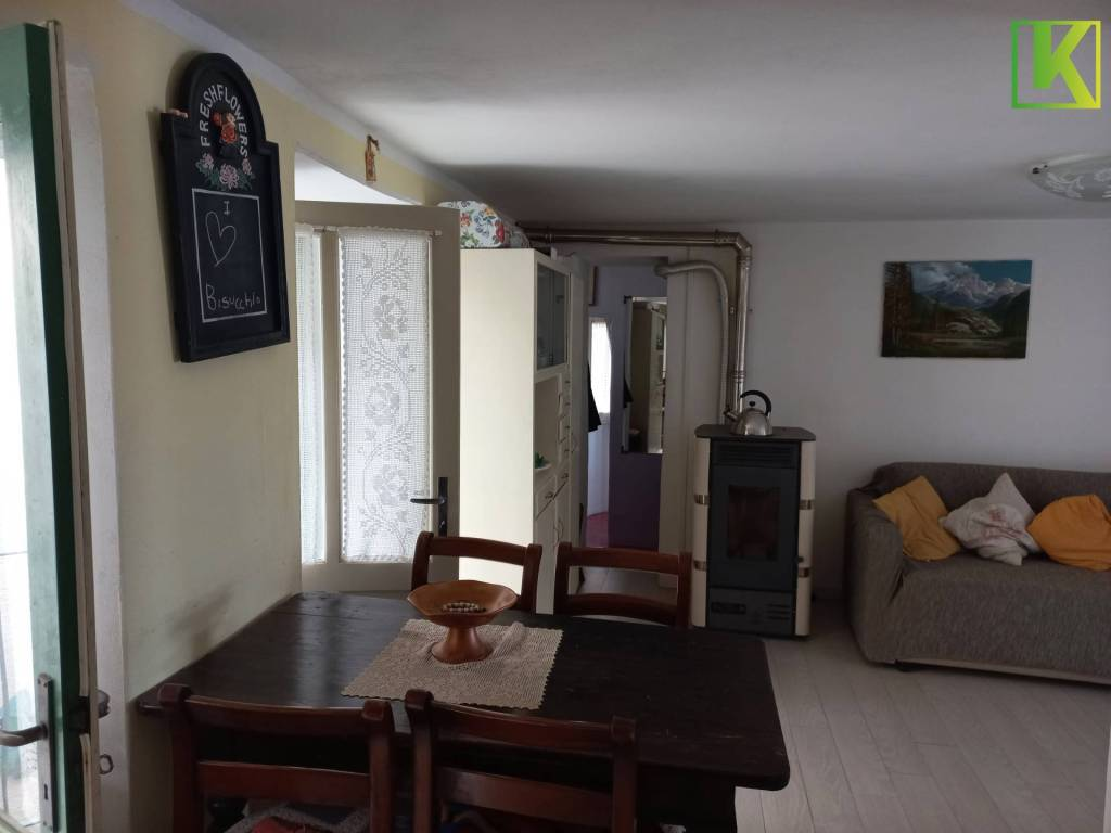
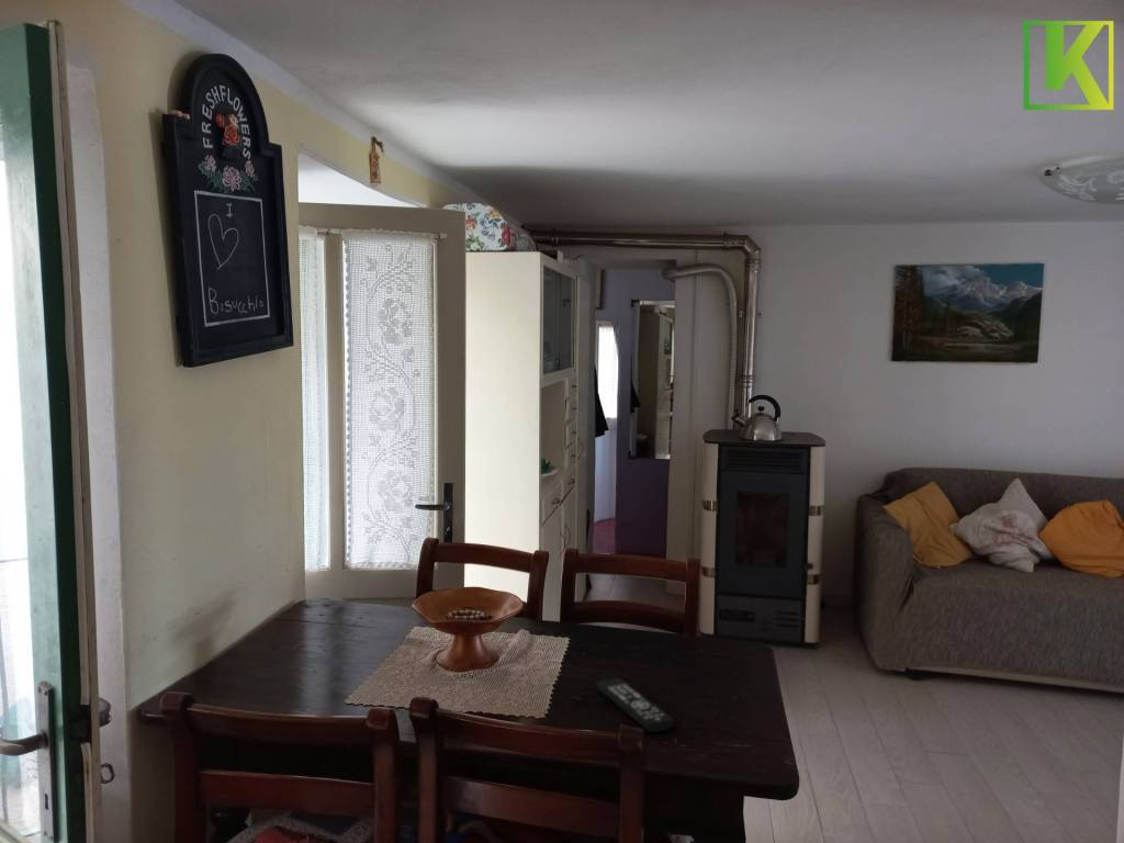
+ remote control (632, 704)
